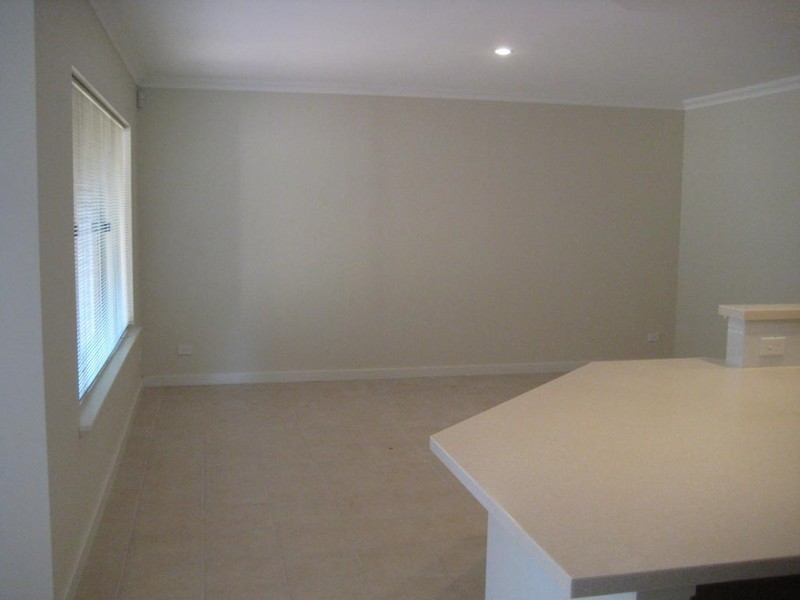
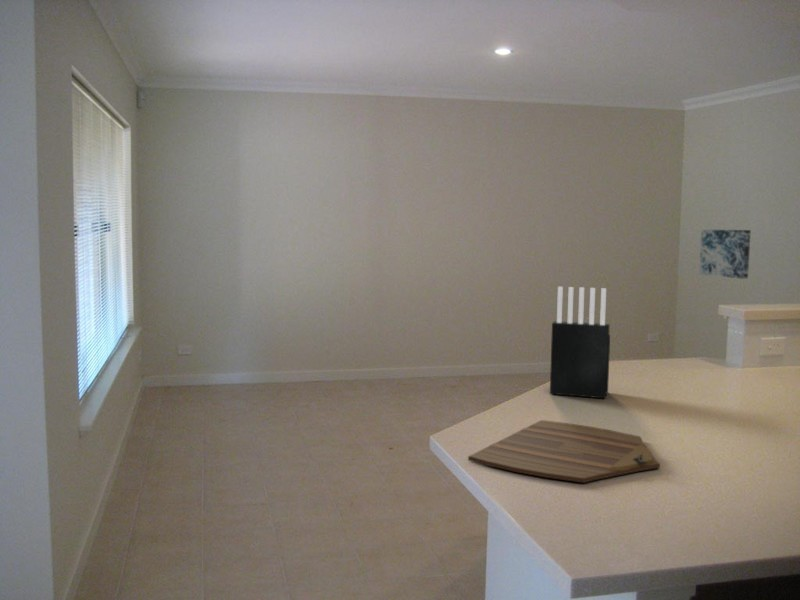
+ knife block (581, 339)
+ wall art (723, 253)
+ cutting board (579, 448)
